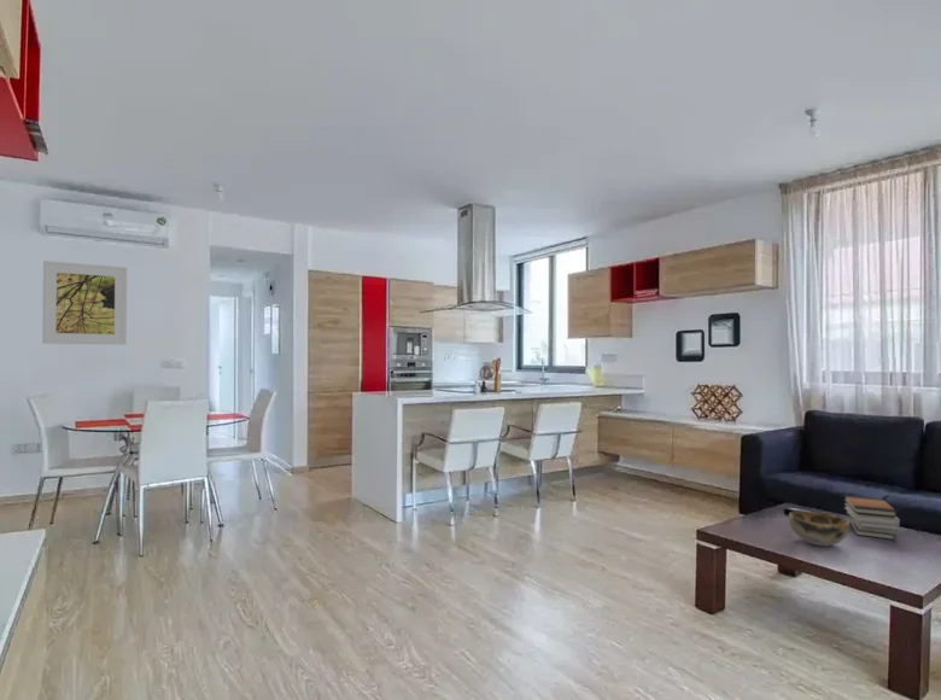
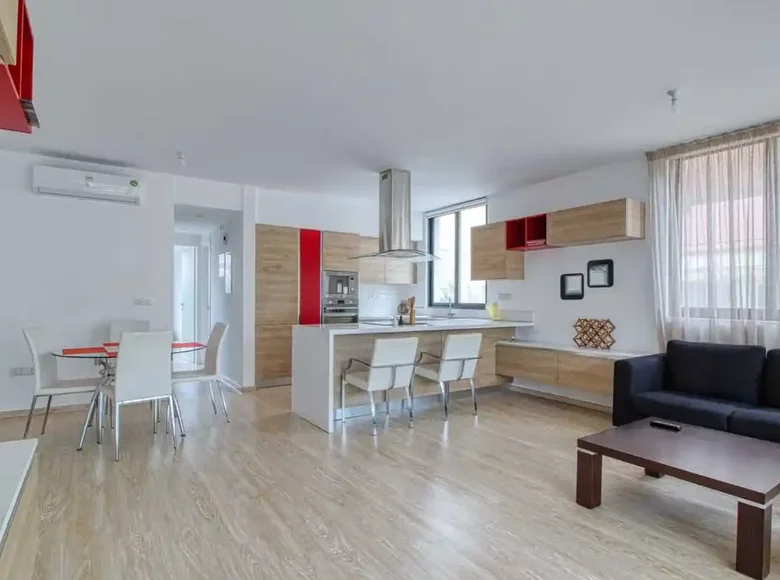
- book stack (870, 517)
- decorative bowl (818, 530)
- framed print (86, 304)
